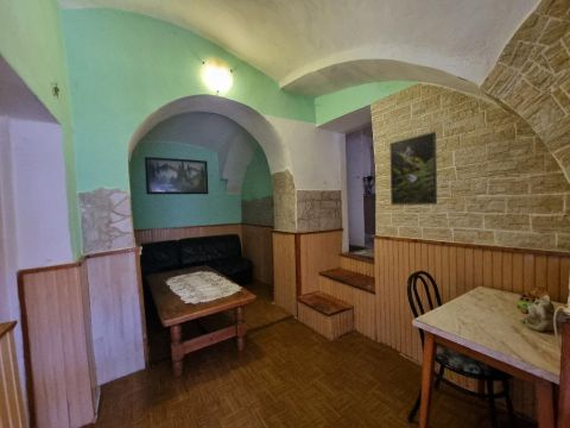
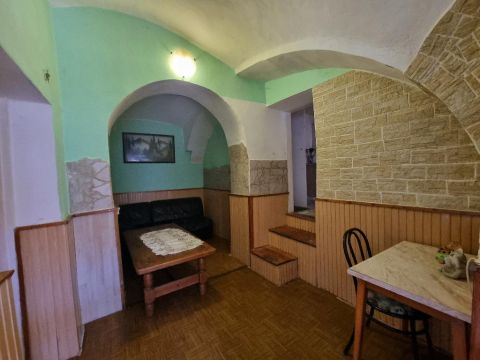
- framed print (411, 171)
